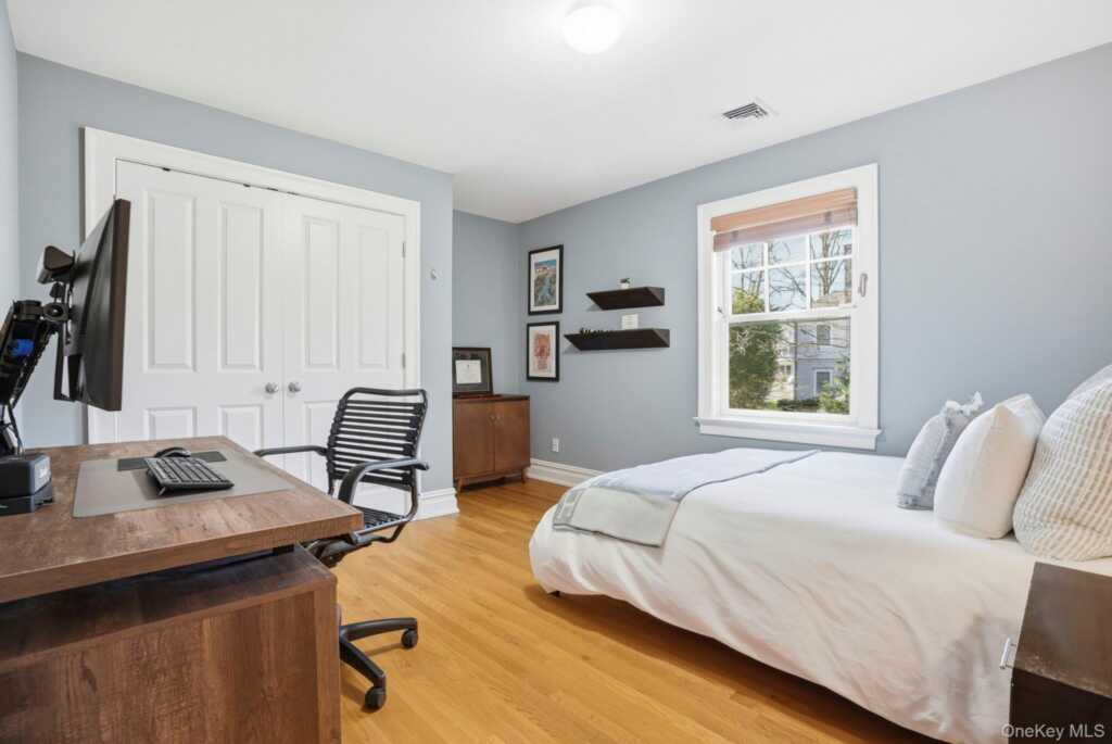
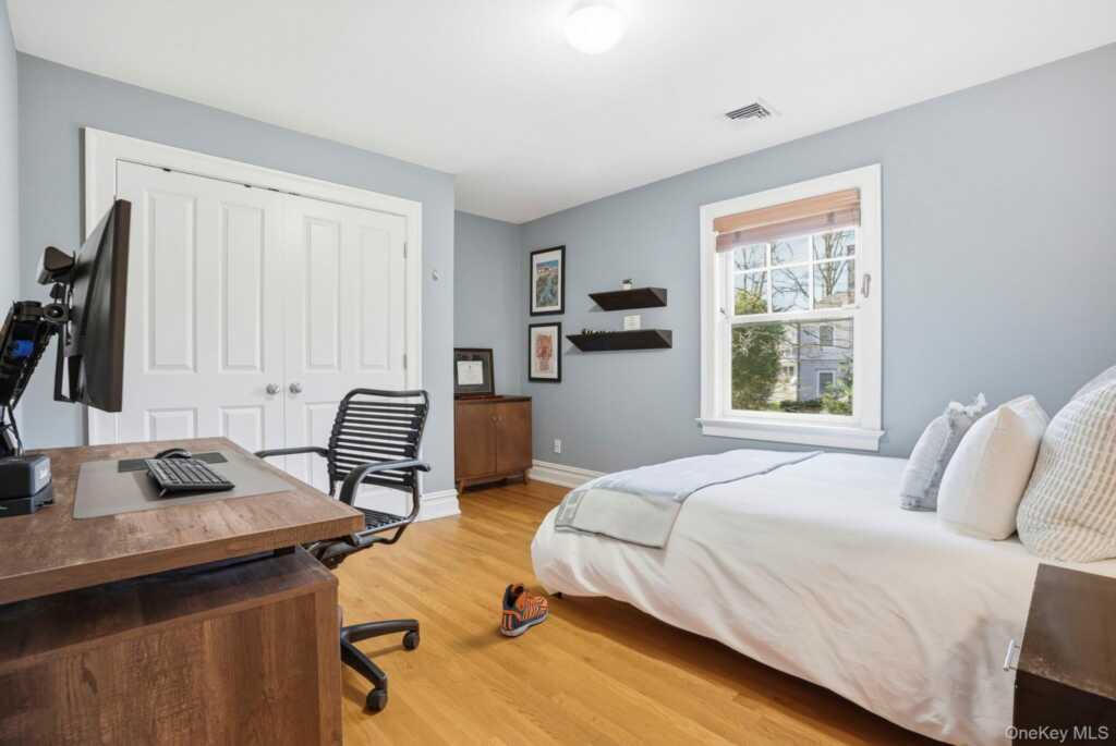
+ sneaker (526, 601)
